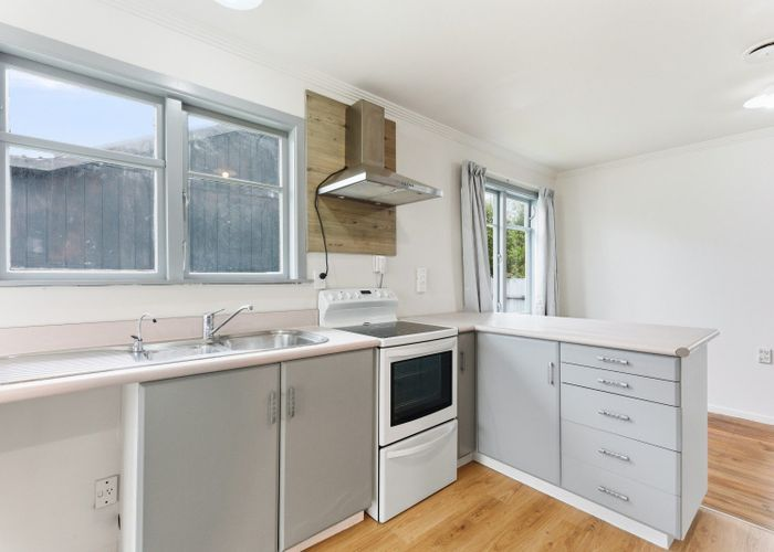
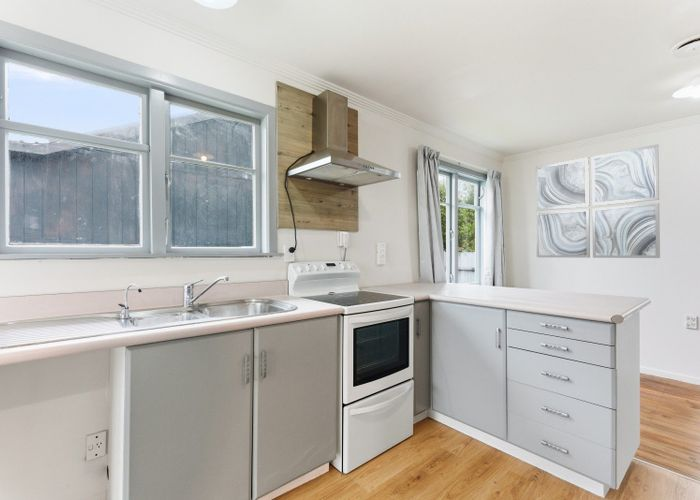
+ wall art (592, 208)
